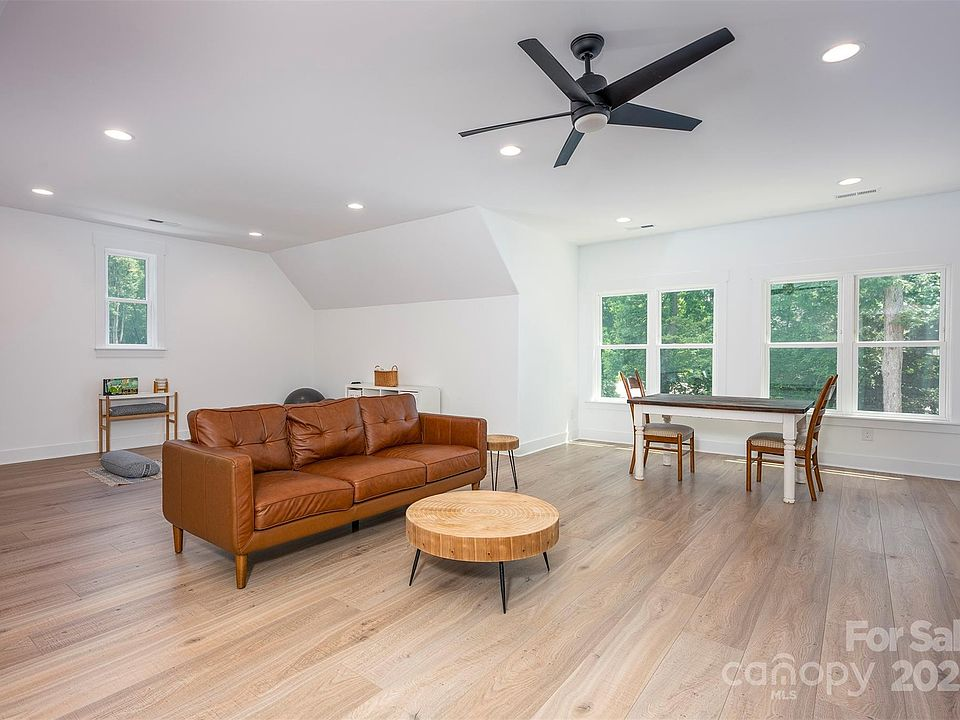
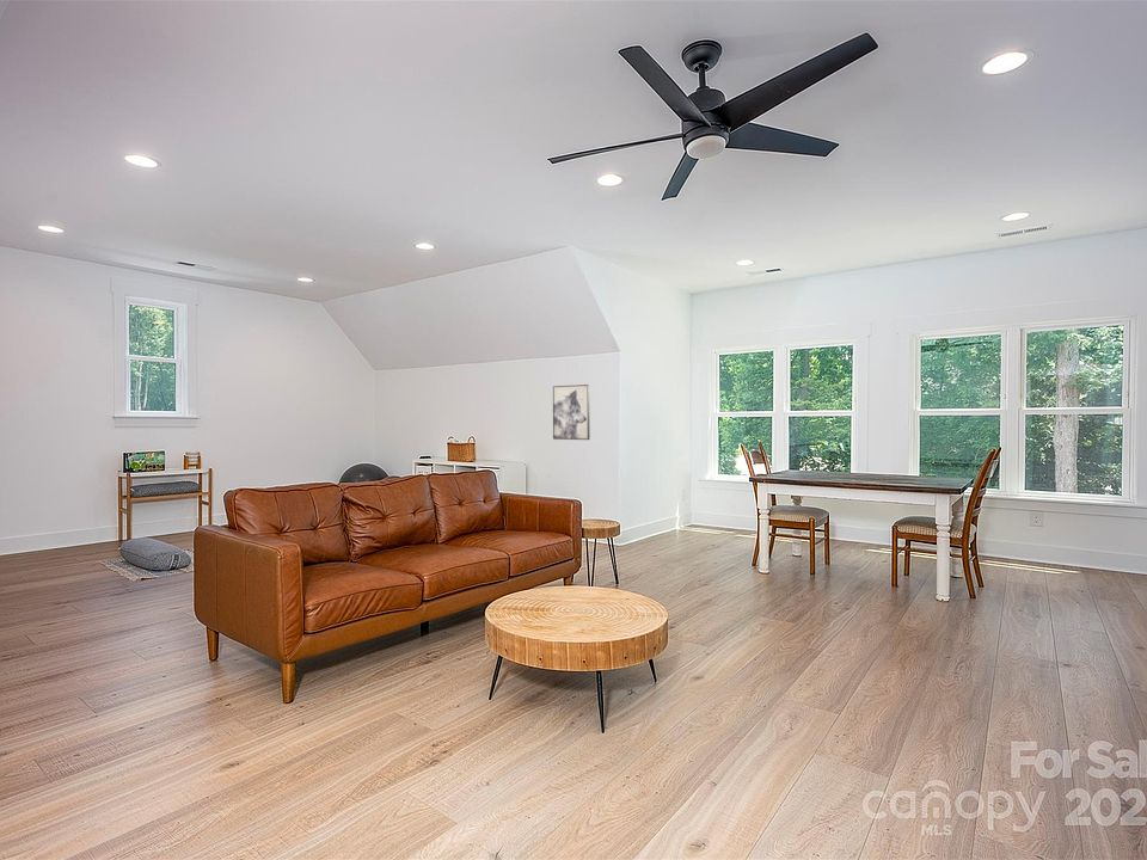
+ wall art (570, 412)
